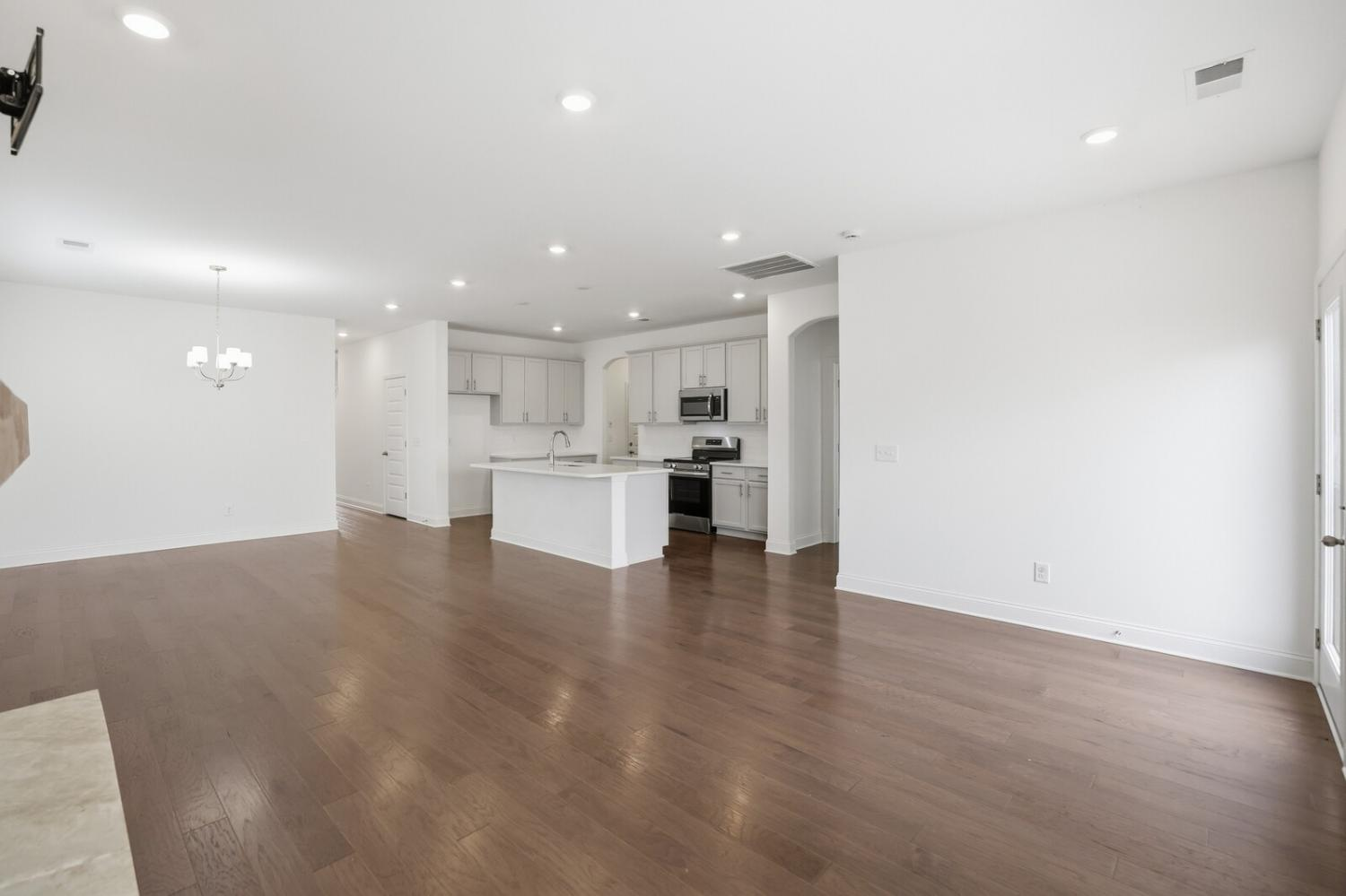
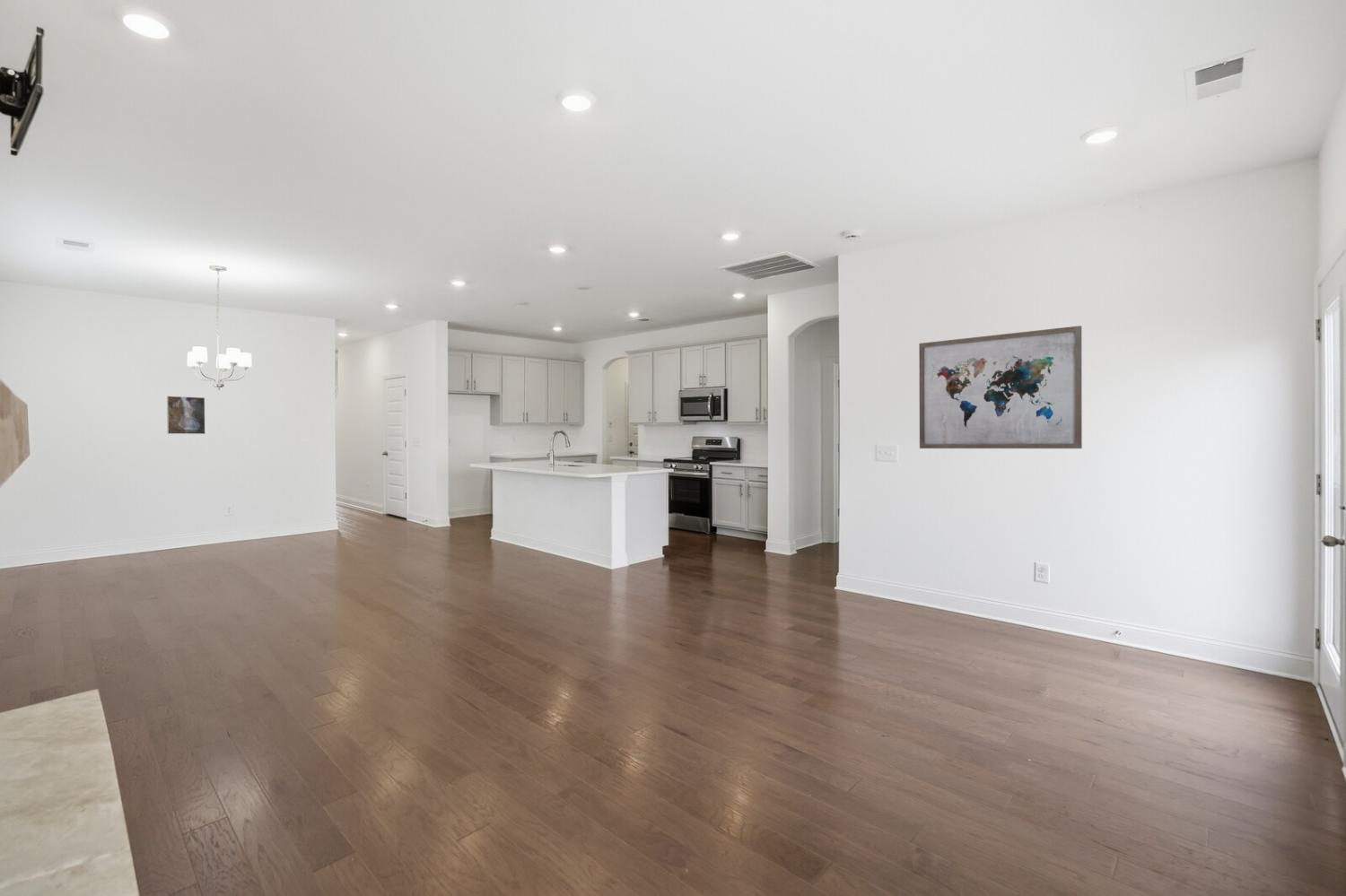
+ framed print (186, 415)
+ wall art (994, 392)
